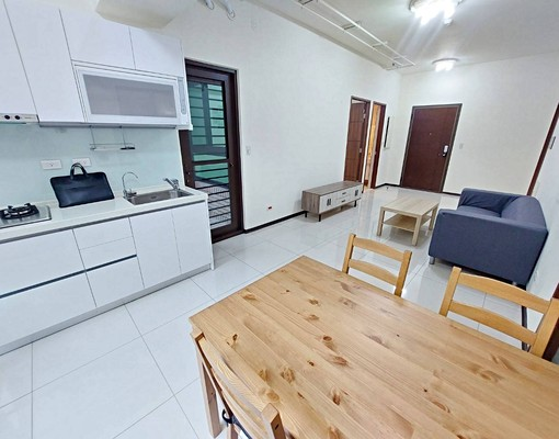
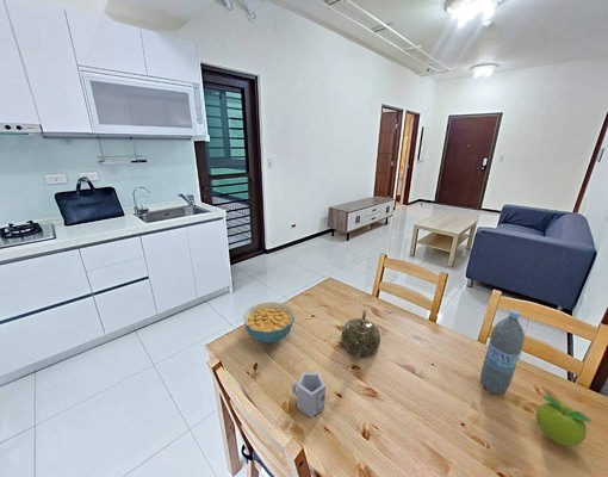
+ cup (308, 392)
+ fruit (559, 422)
+ cereal bowl (269, 326)
+ water bottle (502, 352)
+ teapot (360, 334)
